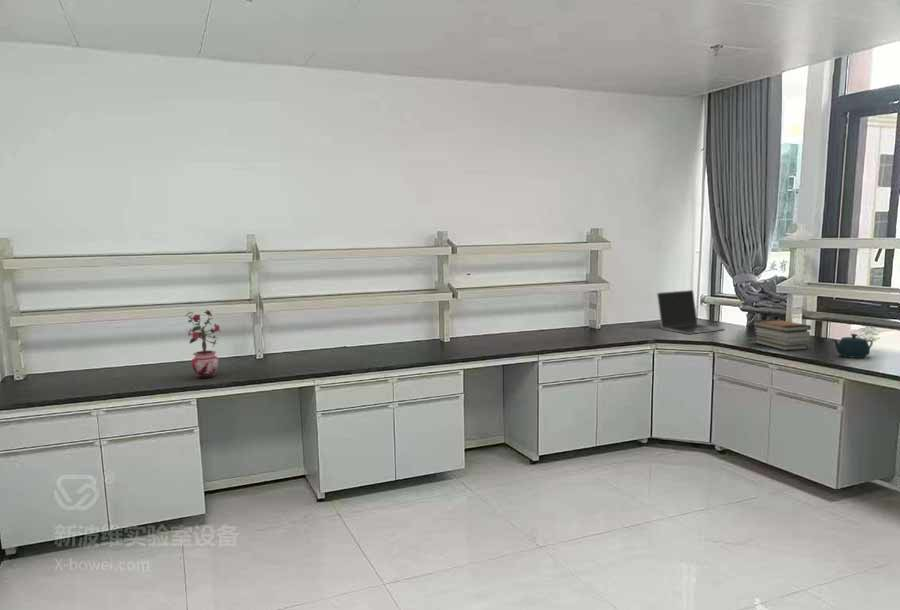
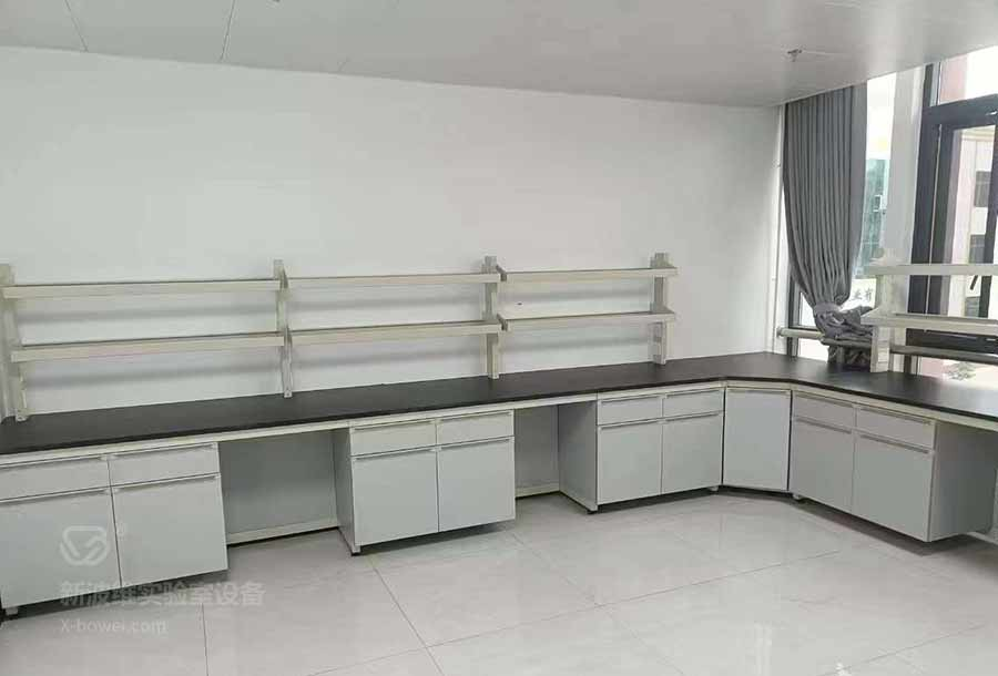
- laptop (691, 311)
- teapot (852, 345)
- book stack (781, 334)
- potted plant (204, 342)
